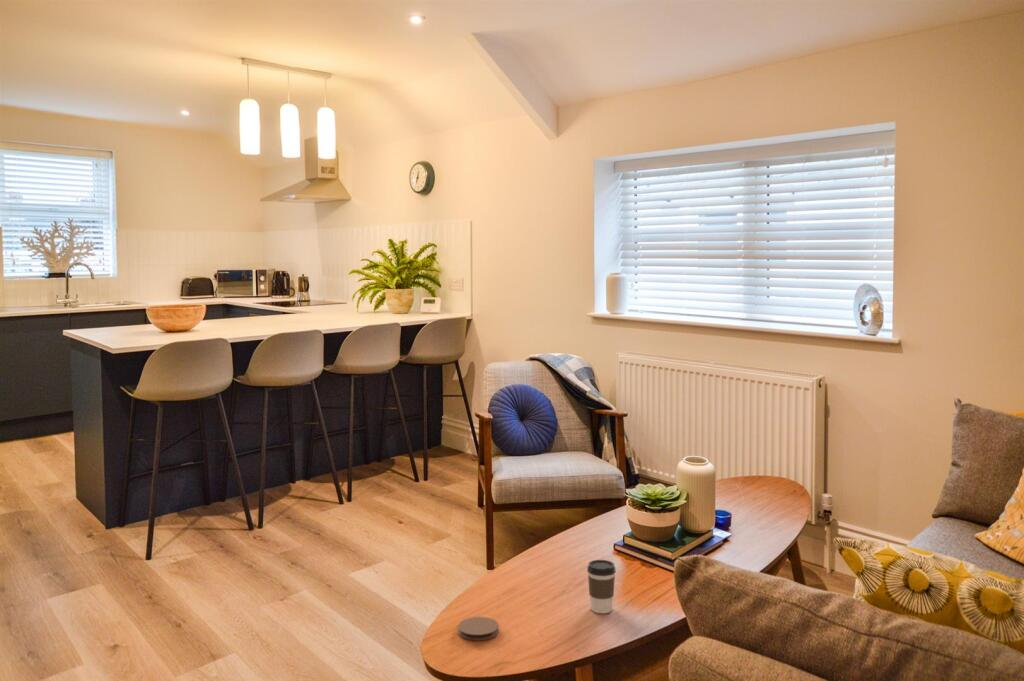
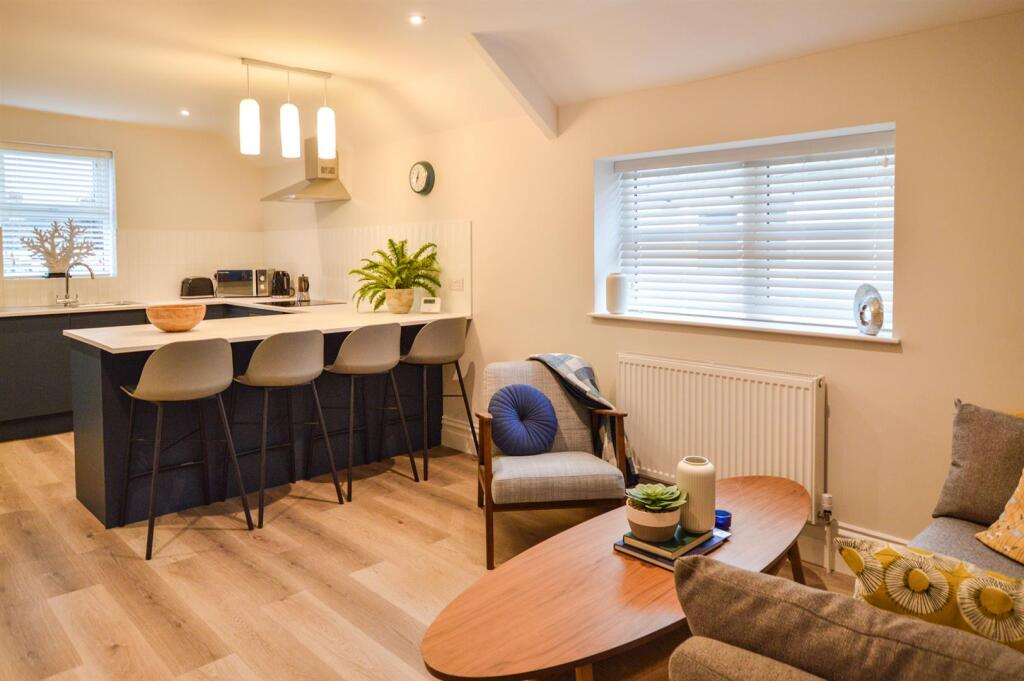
- coaster (478, 628)
- coffee cup (601, 586)
